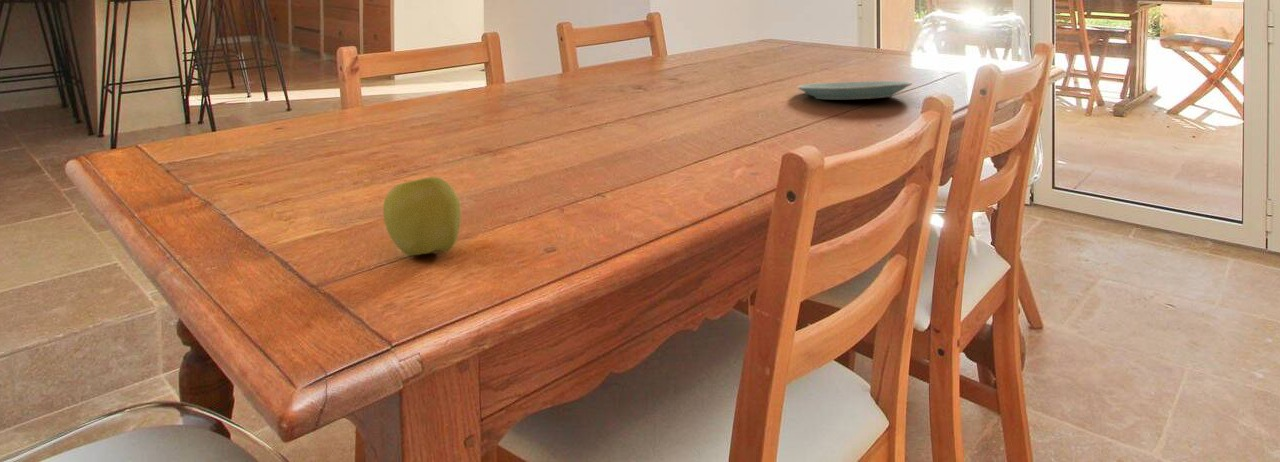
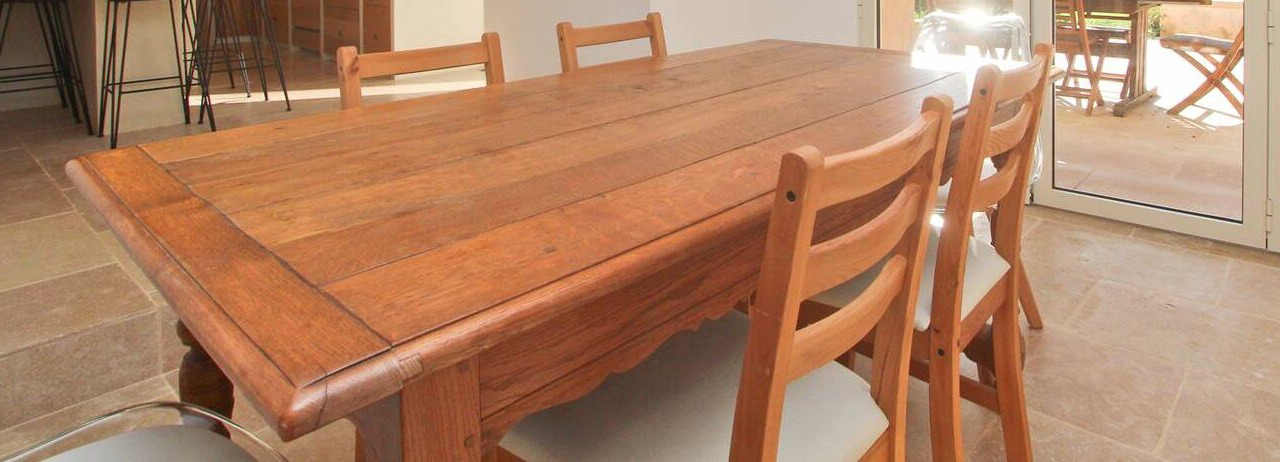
- plate (853, 90)
- apple (422, 215)
